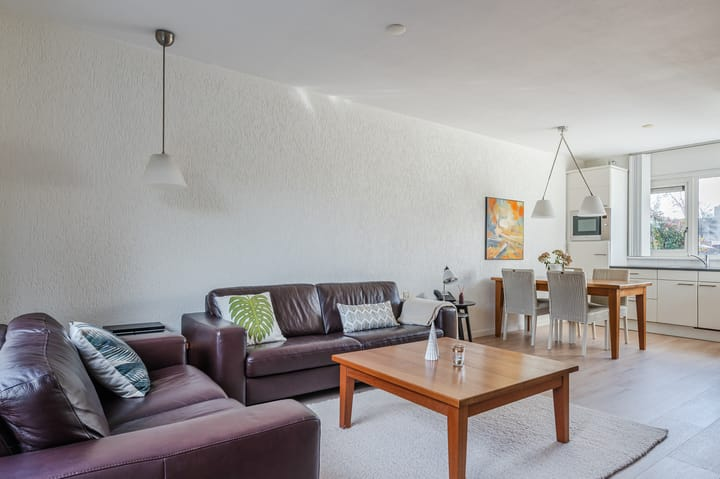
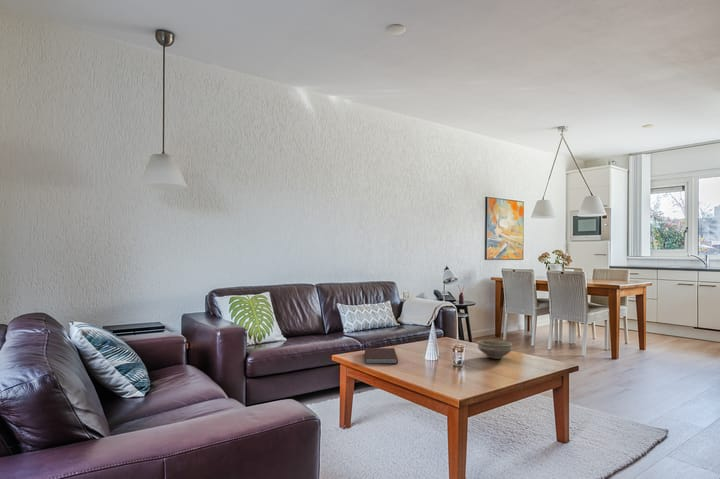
+ bowl (494, 349)
+ notebook (380, 355)
